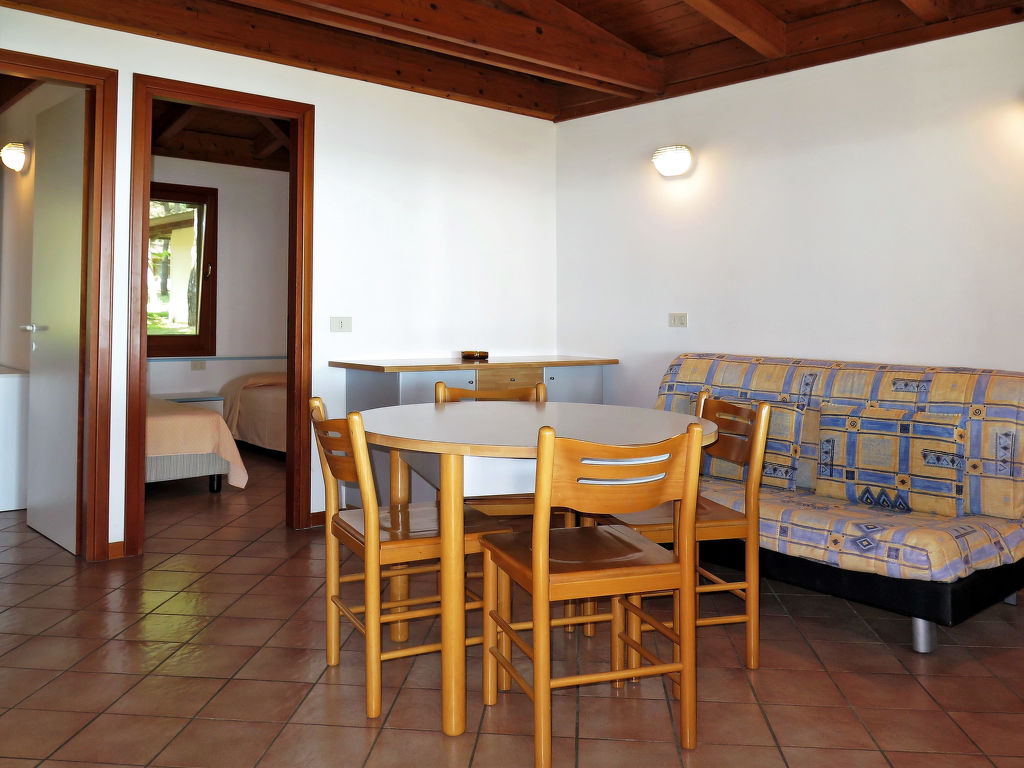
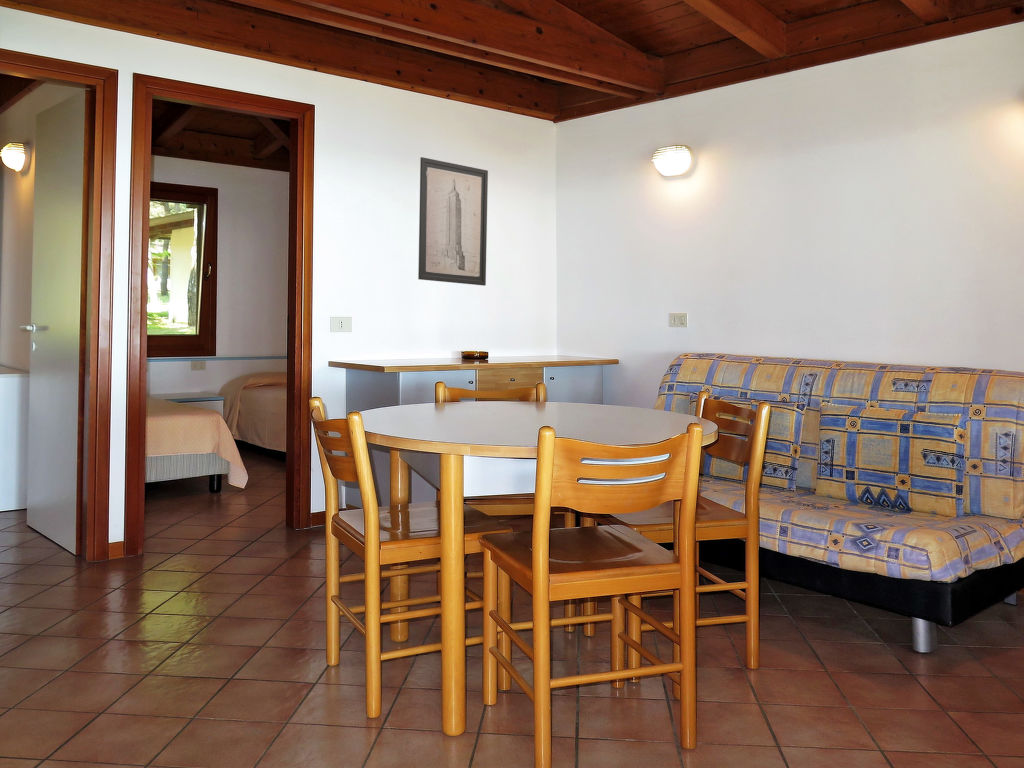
+ wall art (454, 223)
